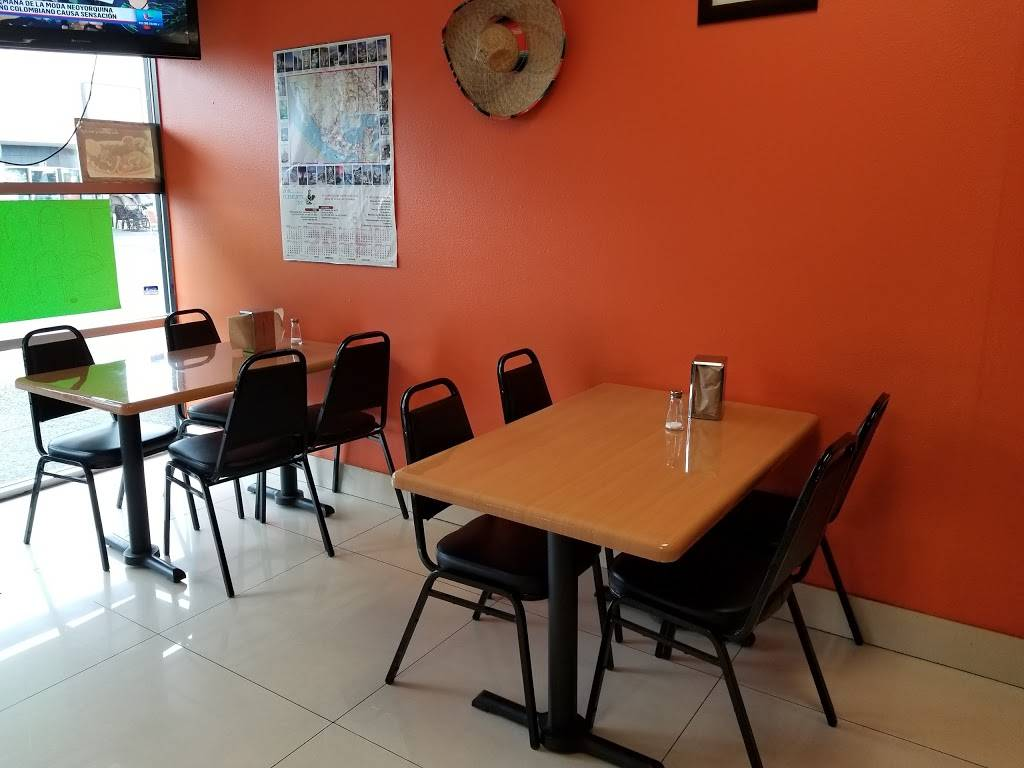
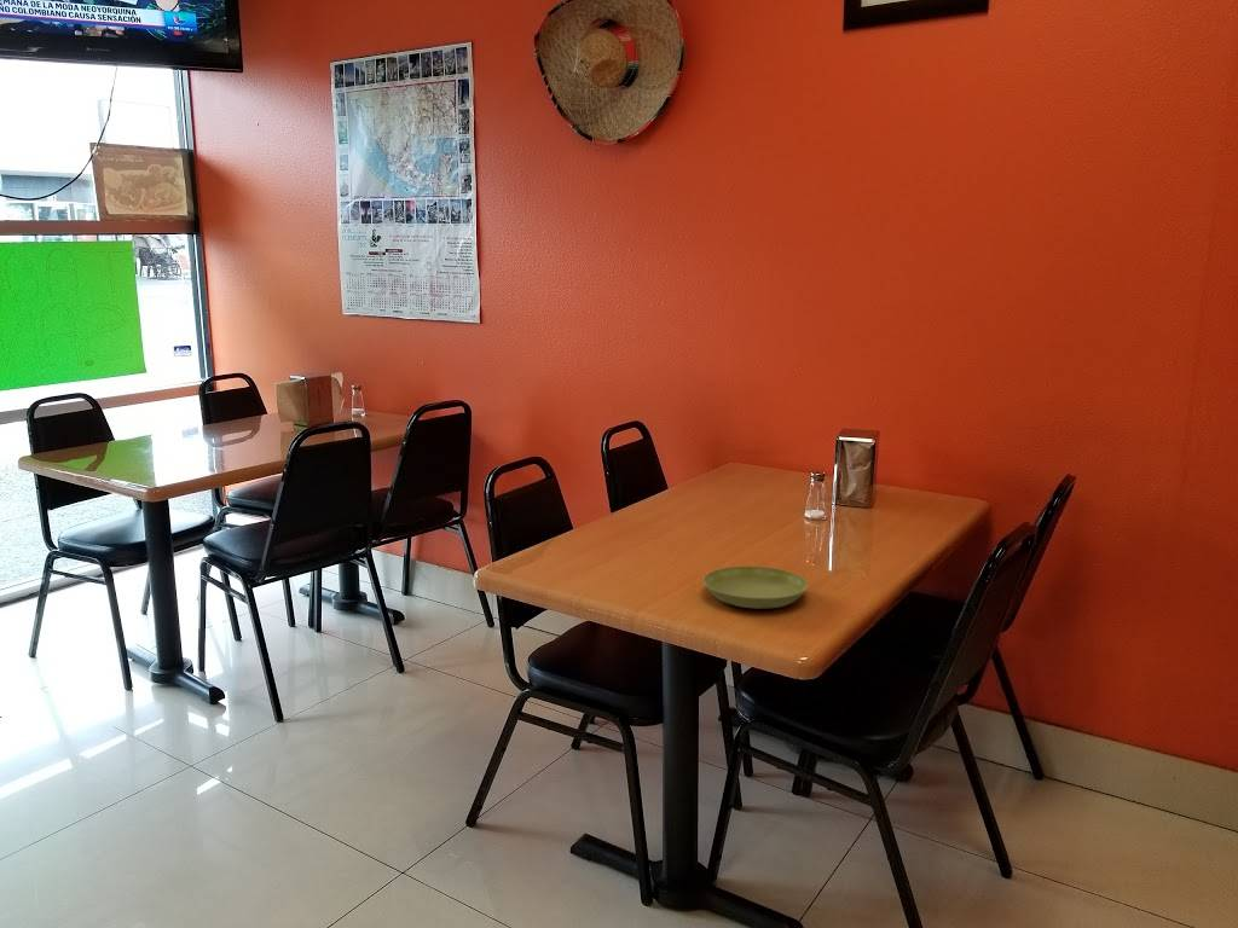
+ saucer (754, 588)
